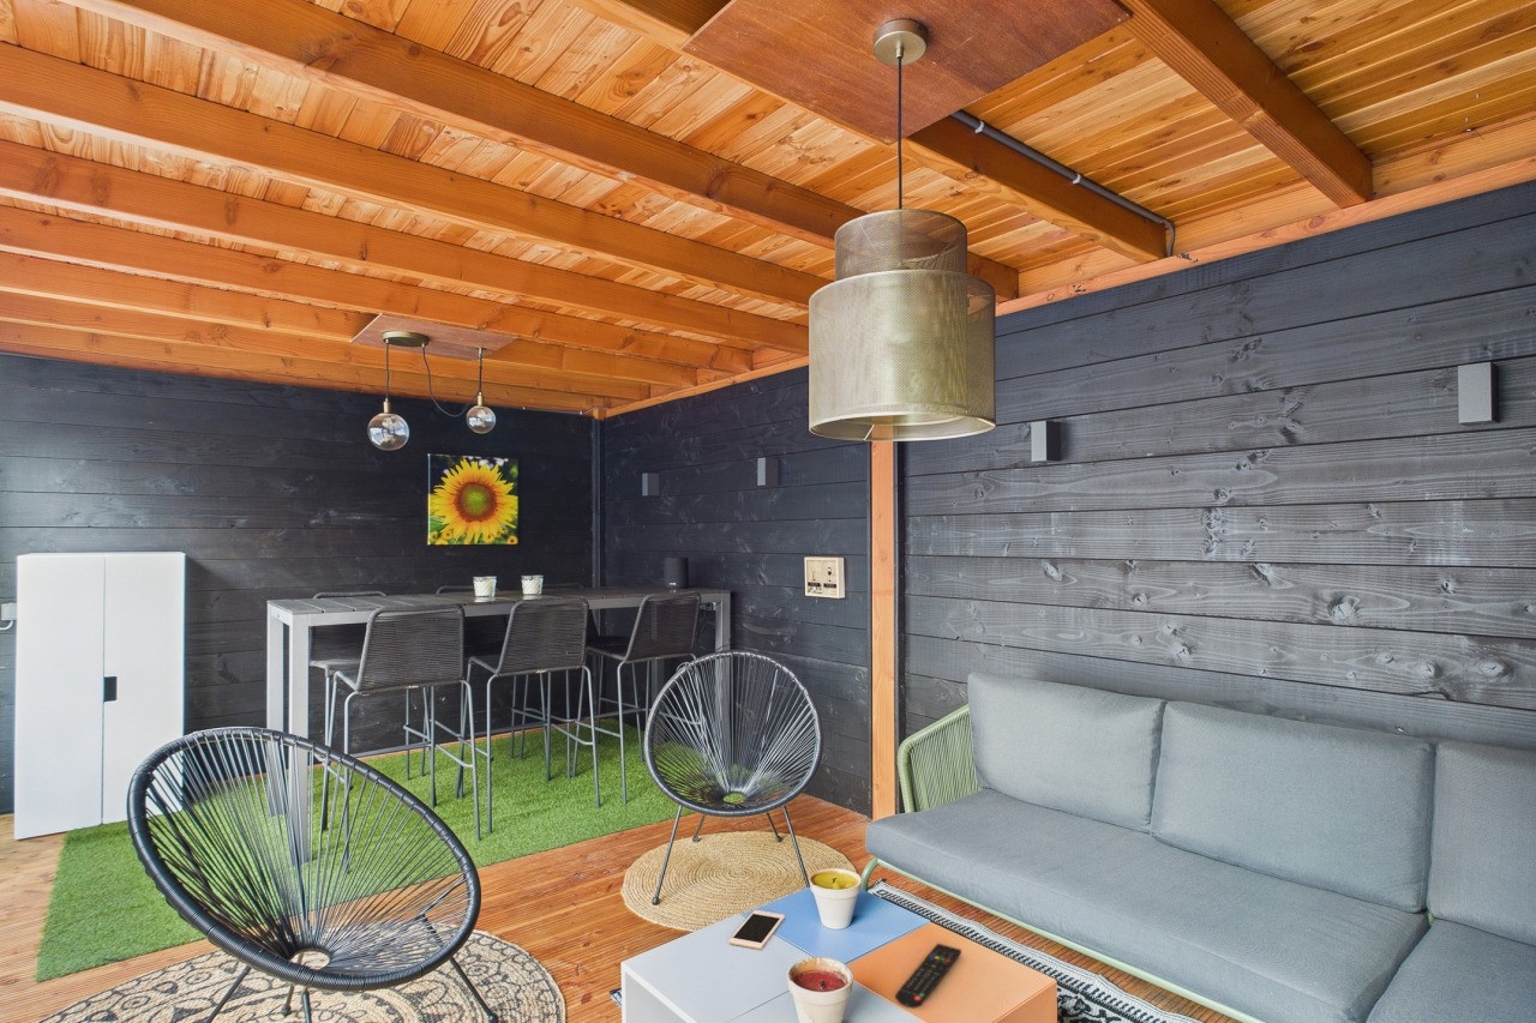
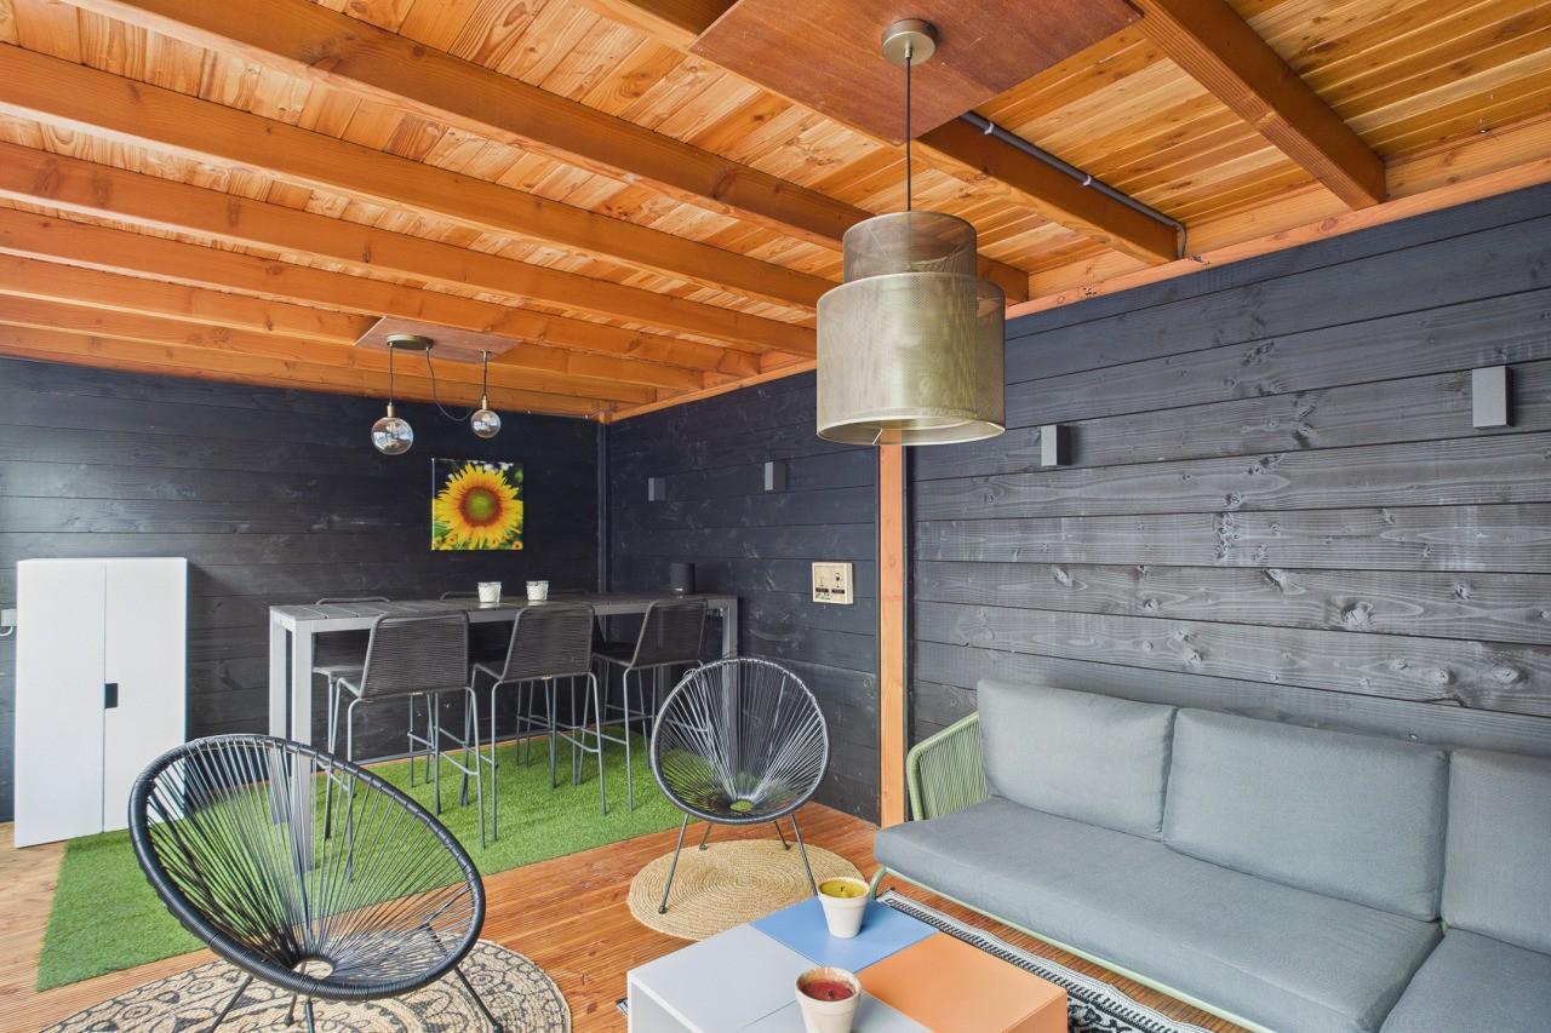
- cell phone (757, 928)
- remote control (929, 974)
